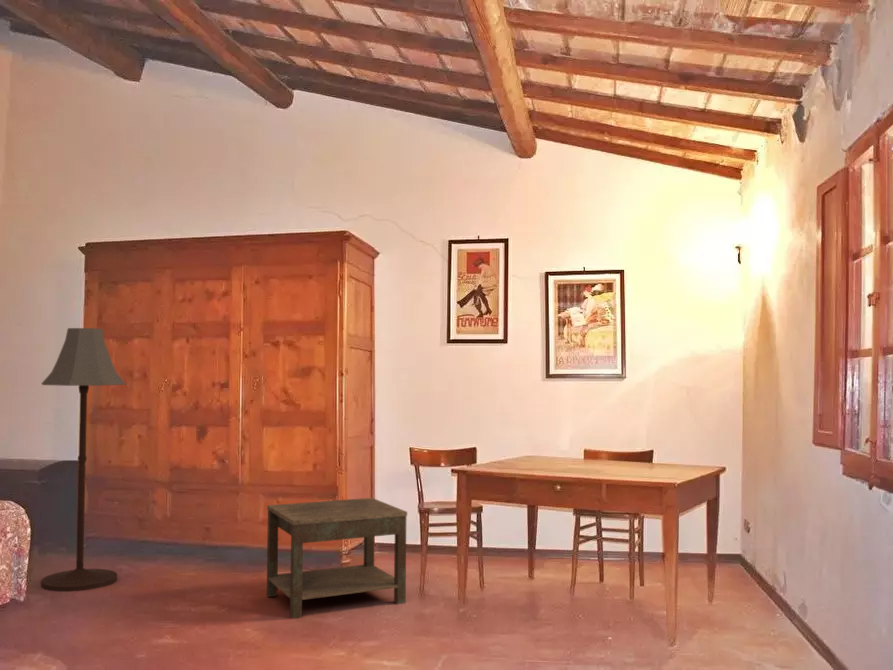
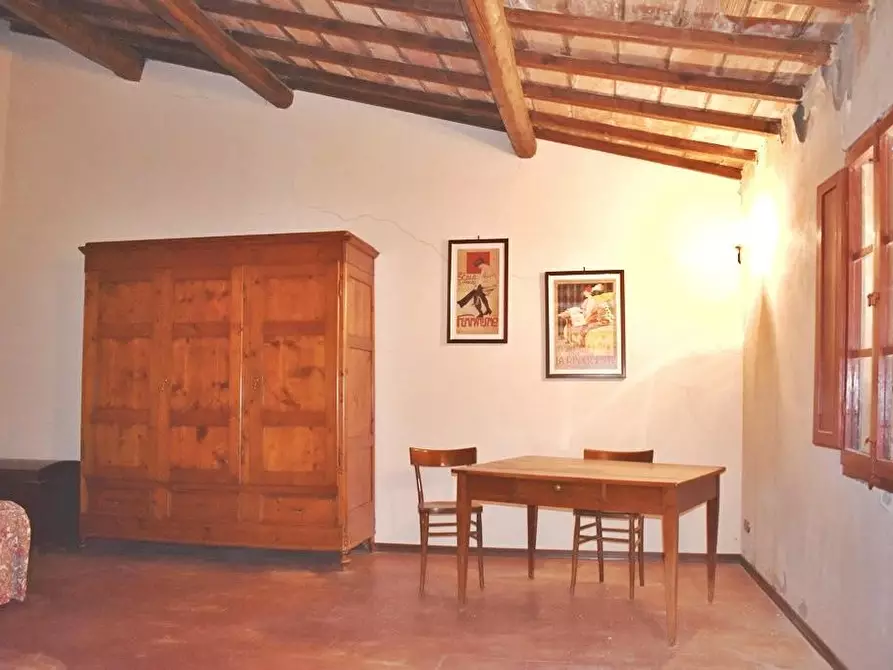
- side table (332, 540)
- floor lamp (82, 454)
